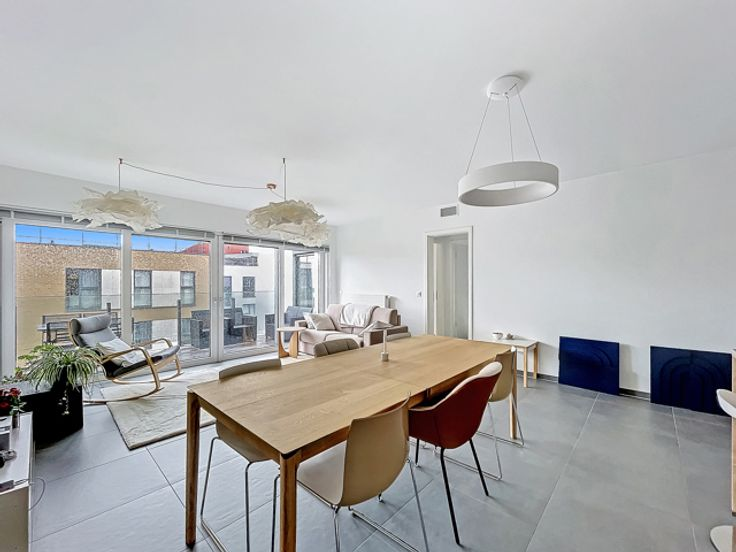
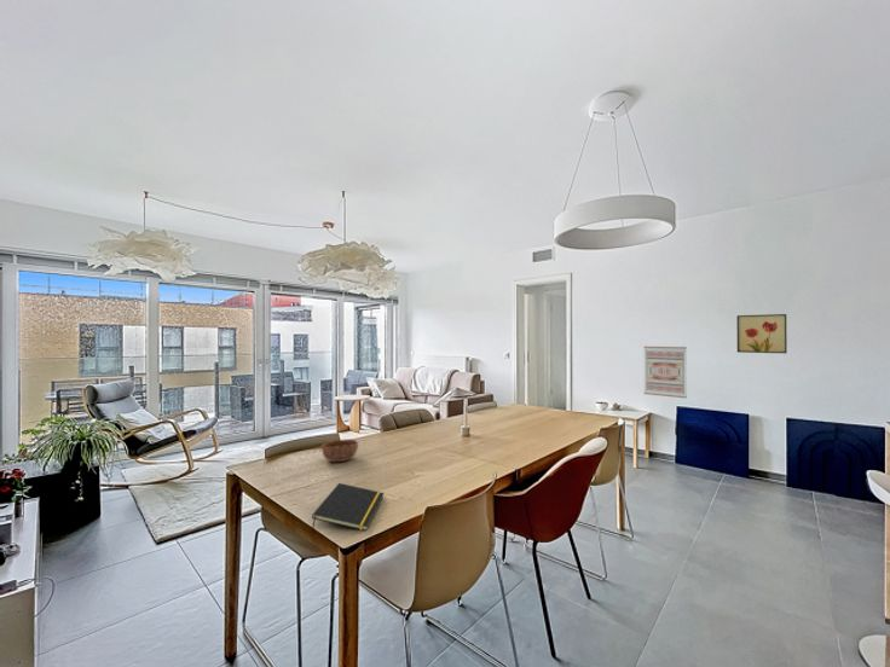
+ wall art (664, 371)
+ bowl (340, 451)
+ wall art (761, 334)
+ notepad (351, 504)
